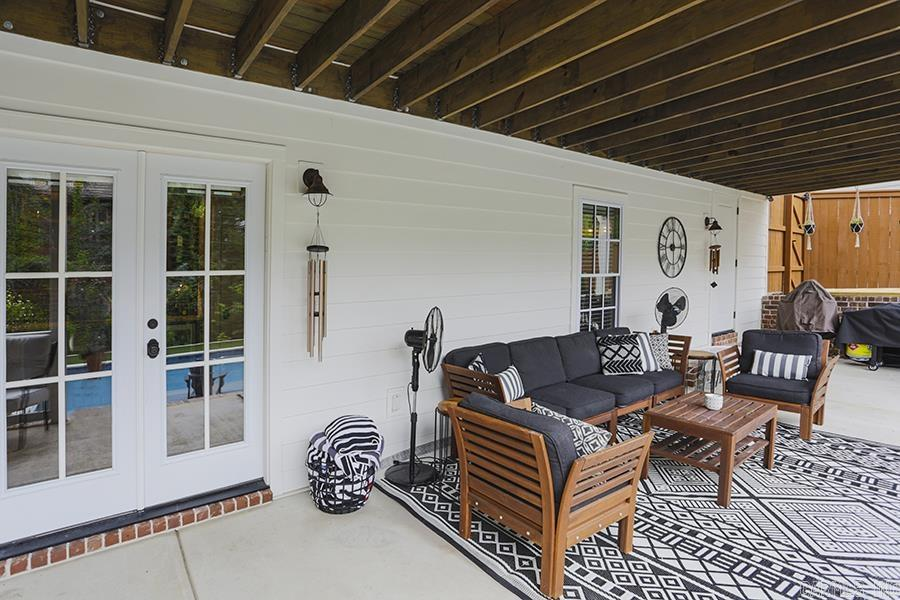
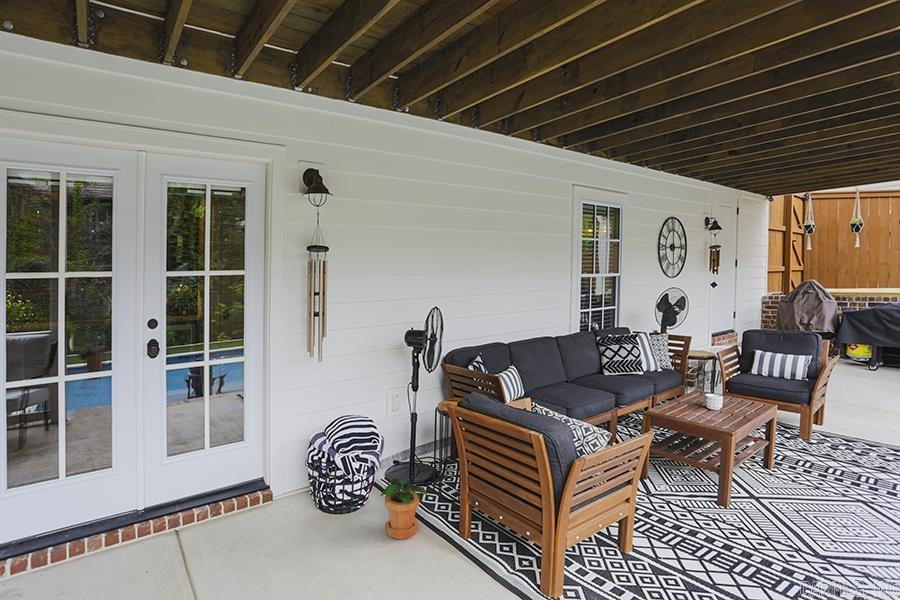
+ potted plant (405, 505)
